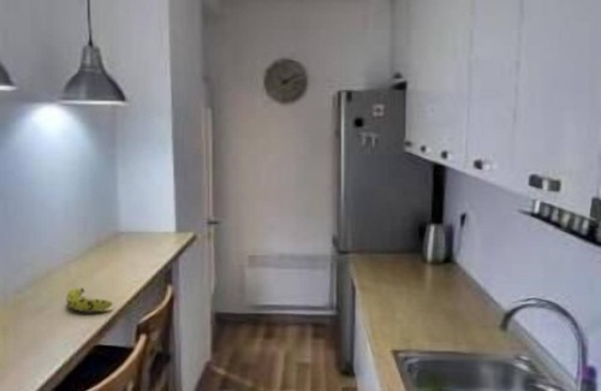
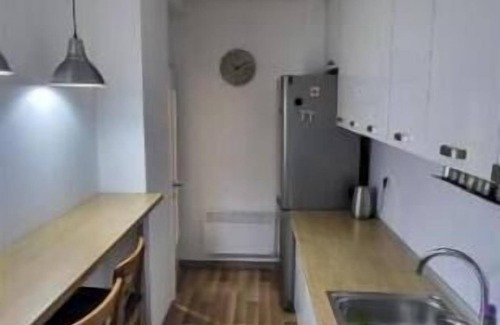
- fruit (90, 298)
